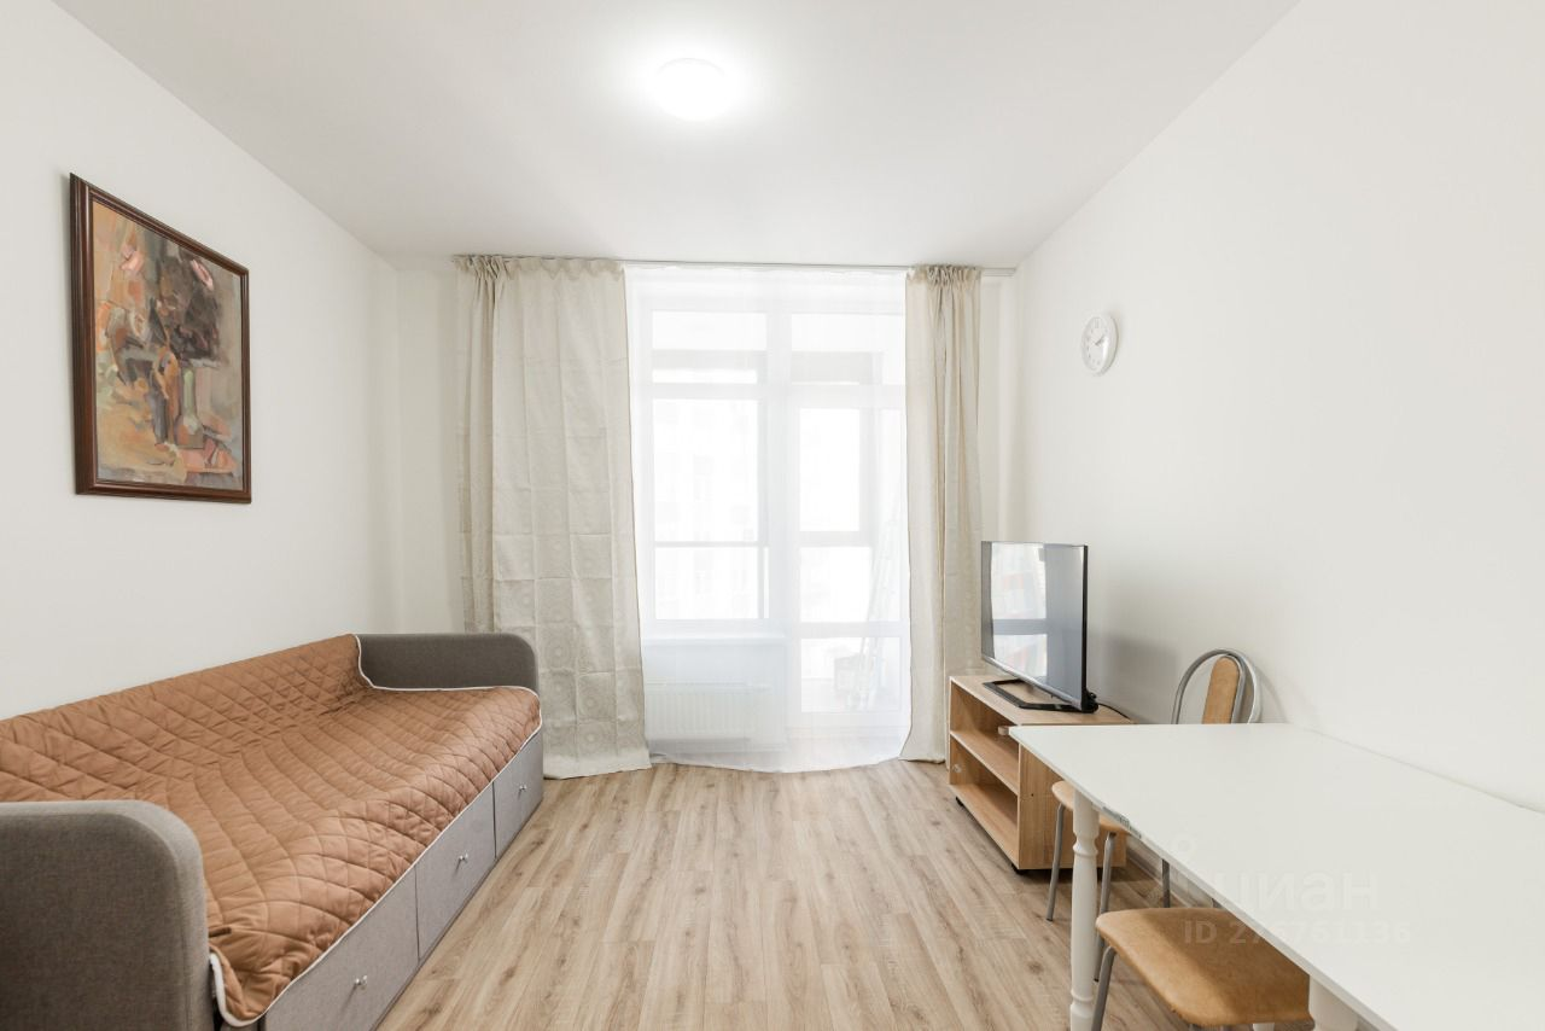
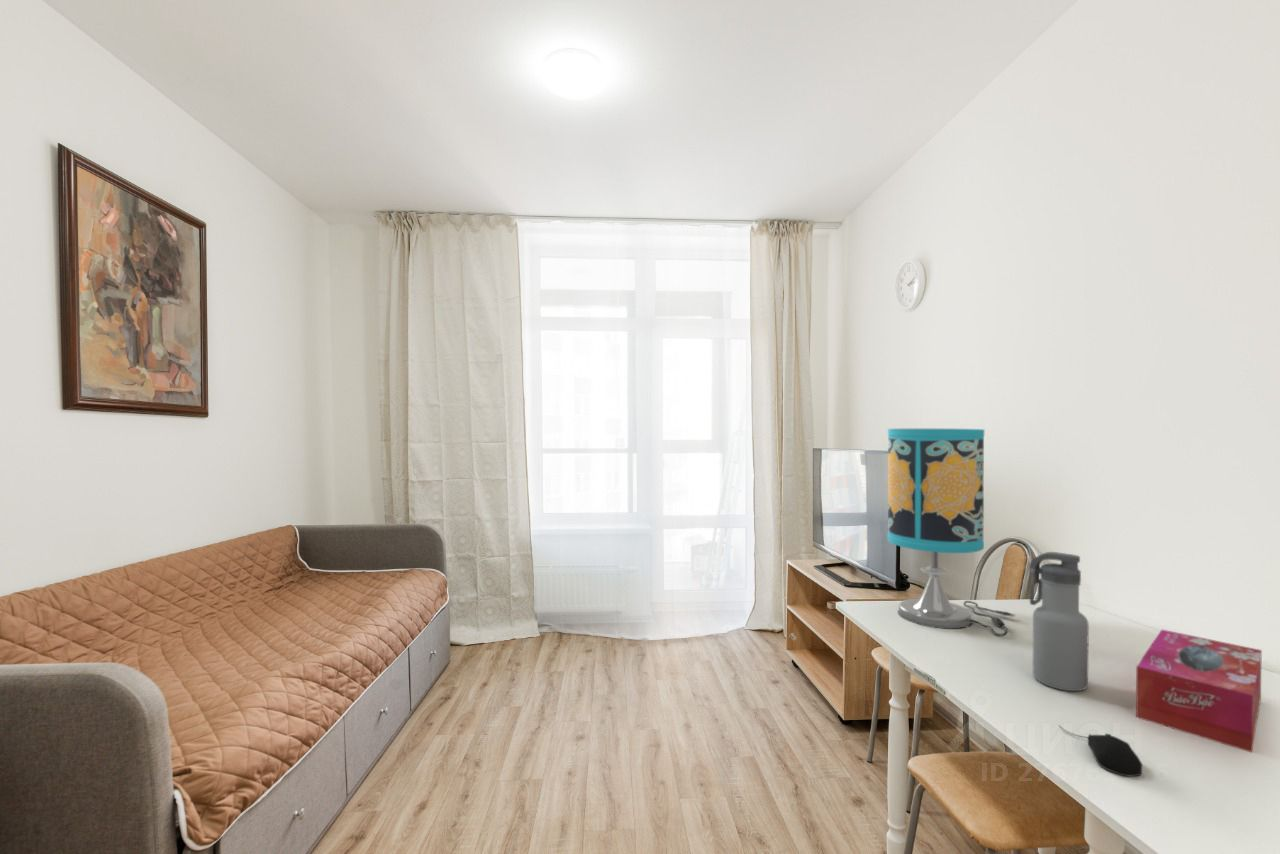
+ computer mouse (1099, 740)
+ tissue box (1200, 682)
+ water bottle (1058, 618)
+ table lamp (950, 522)
